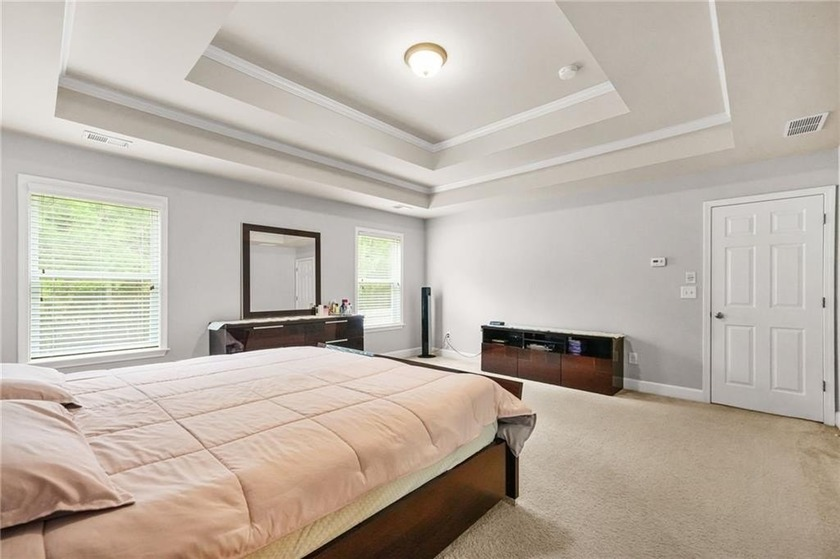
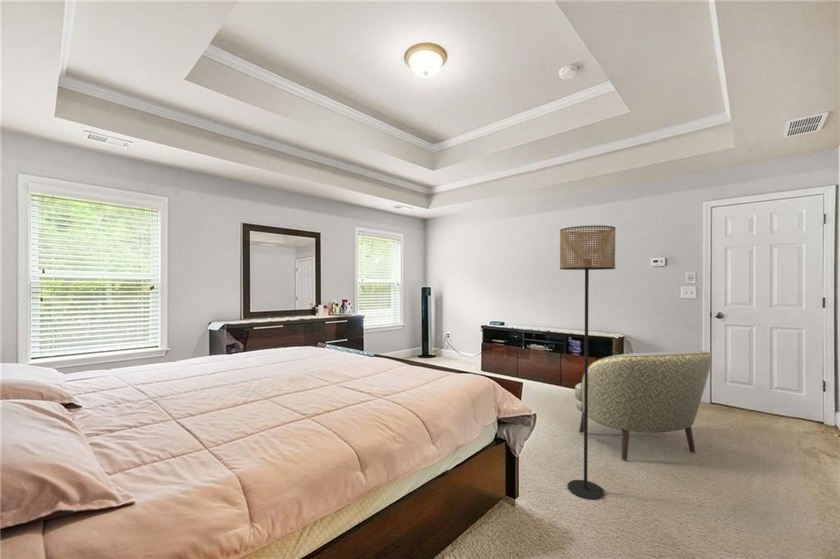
+ armchair (639, 394)
+ floor lamp (586, 359)
